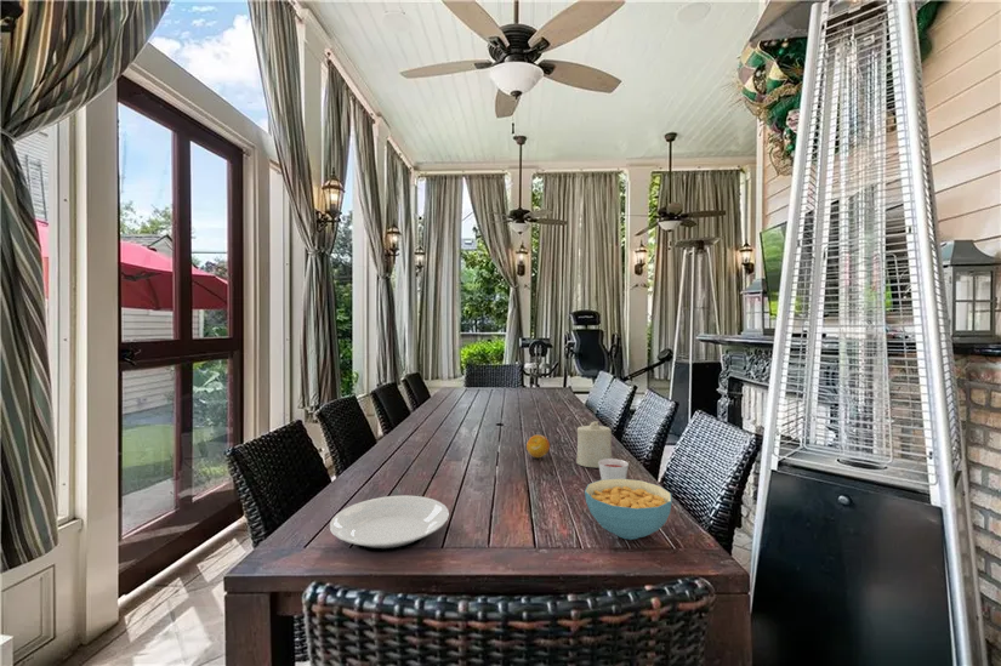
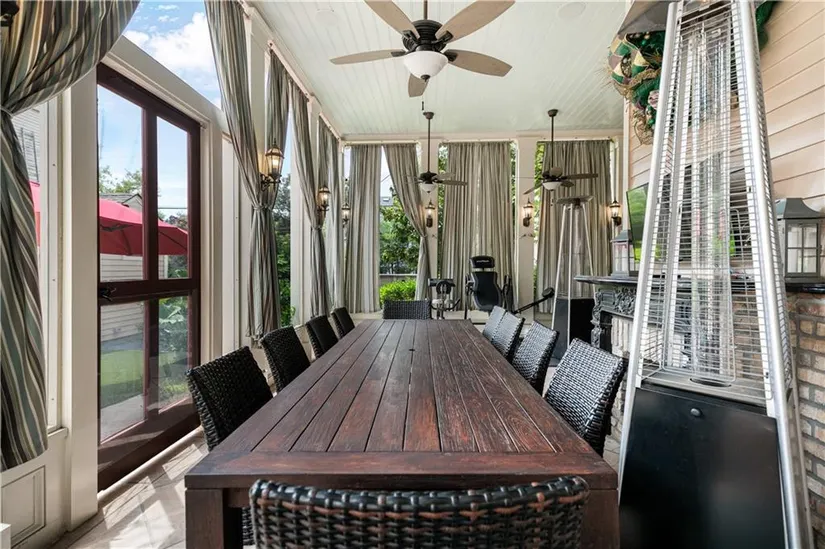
- fruit (538, 445)
- candle (613, 473)
- cereal bowl (627, 512)
- plate (391, 525)
- candle (593, 442)
